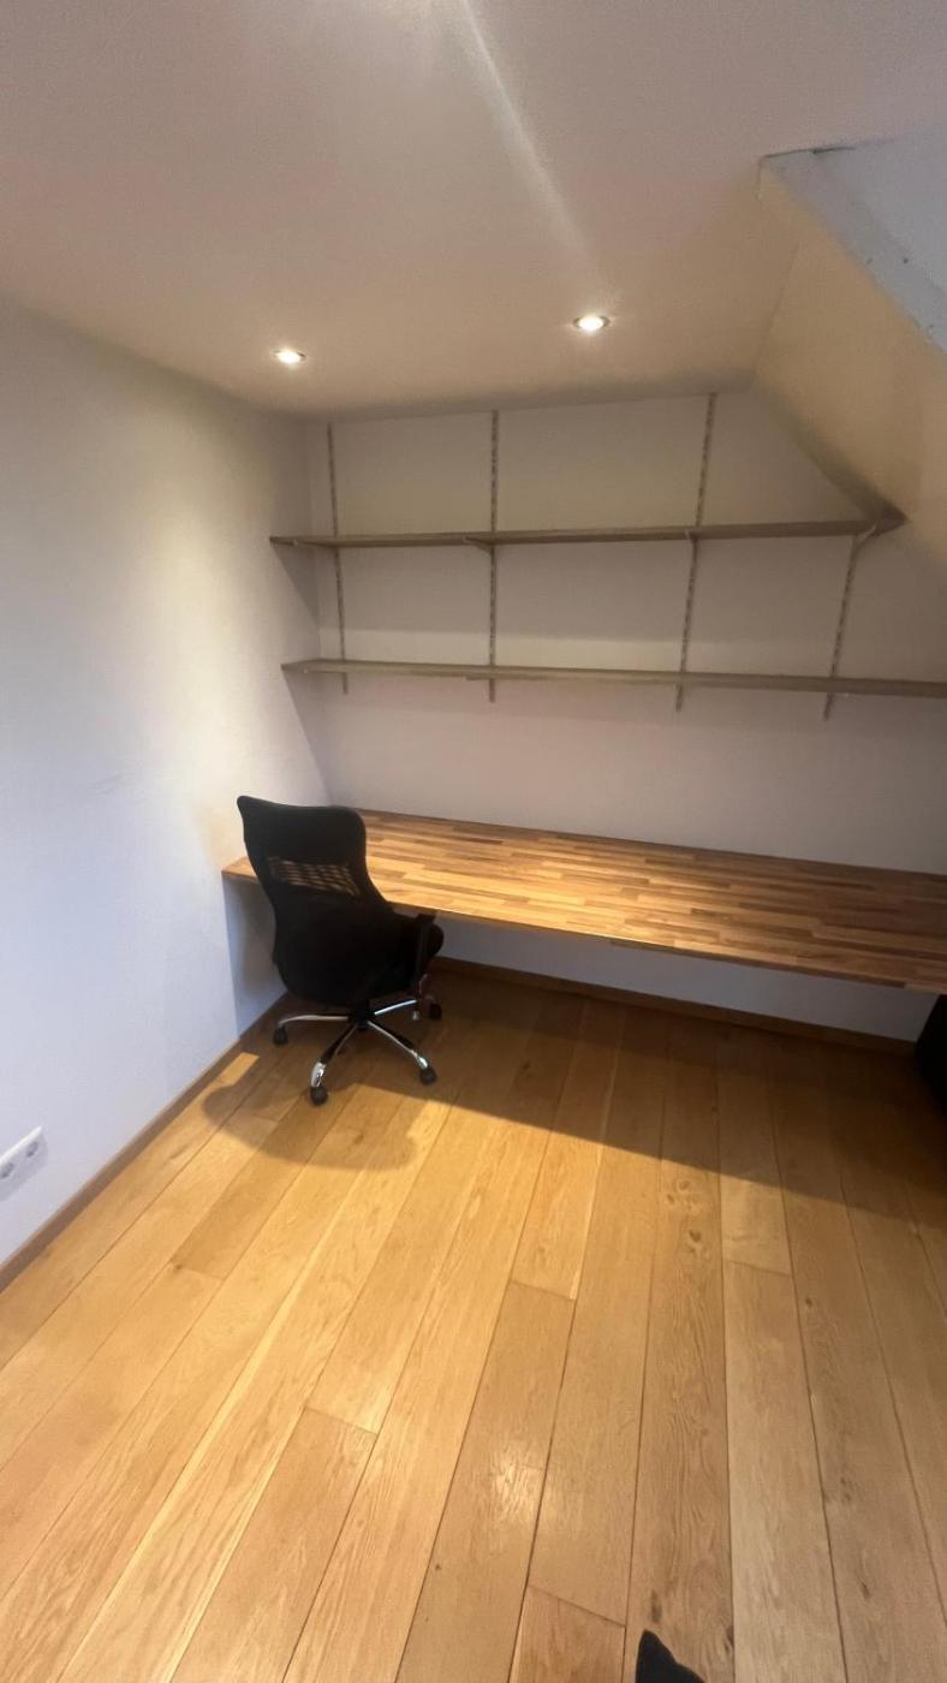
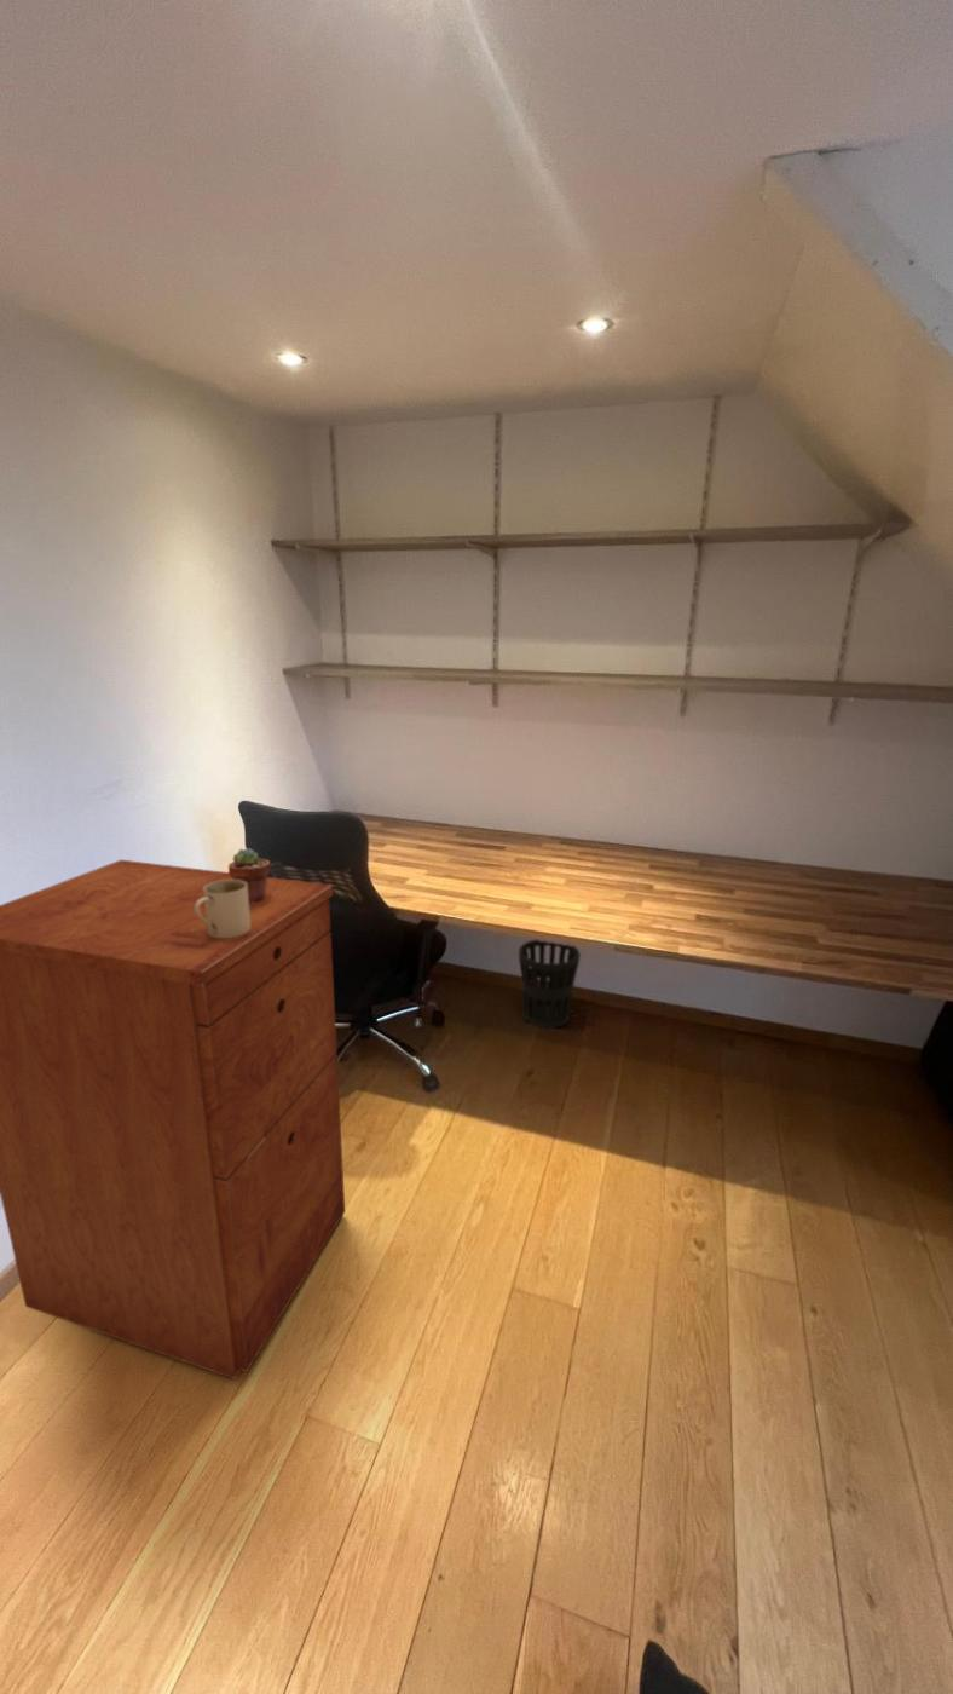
+ mug (220, 910)
+ filing cabinet (177, 1096)
+ potted succulent (249, 872)
+ wastebasket (548, 984)
